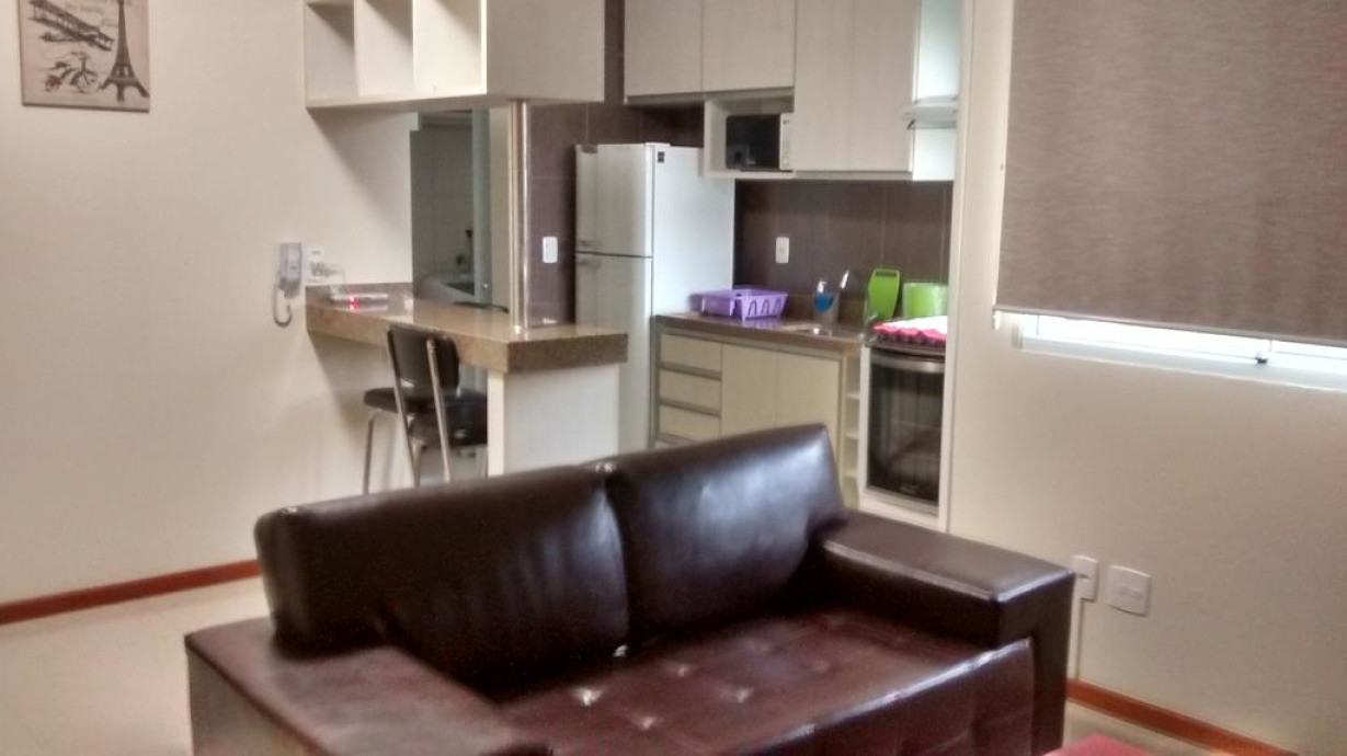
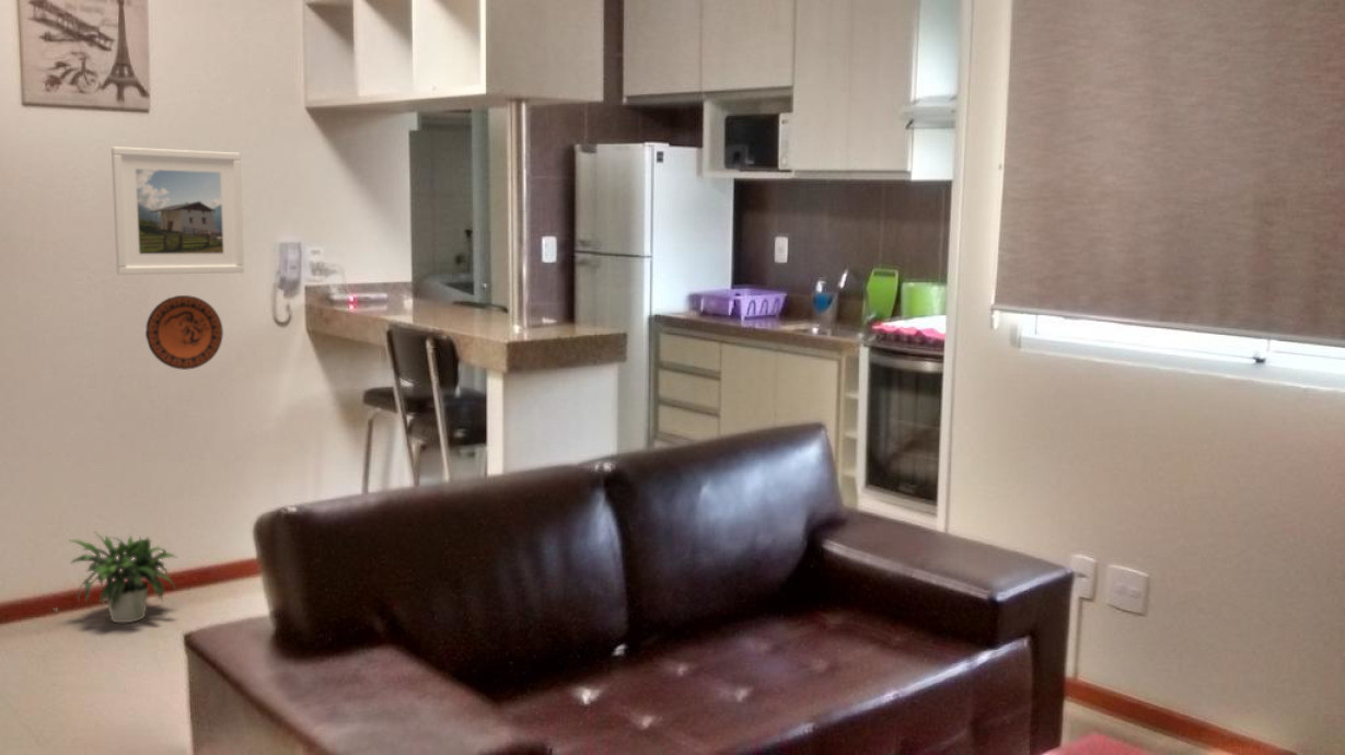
+ potted plant (119, 574)
+ decorative plate (184, 332)
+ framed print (179, 211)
